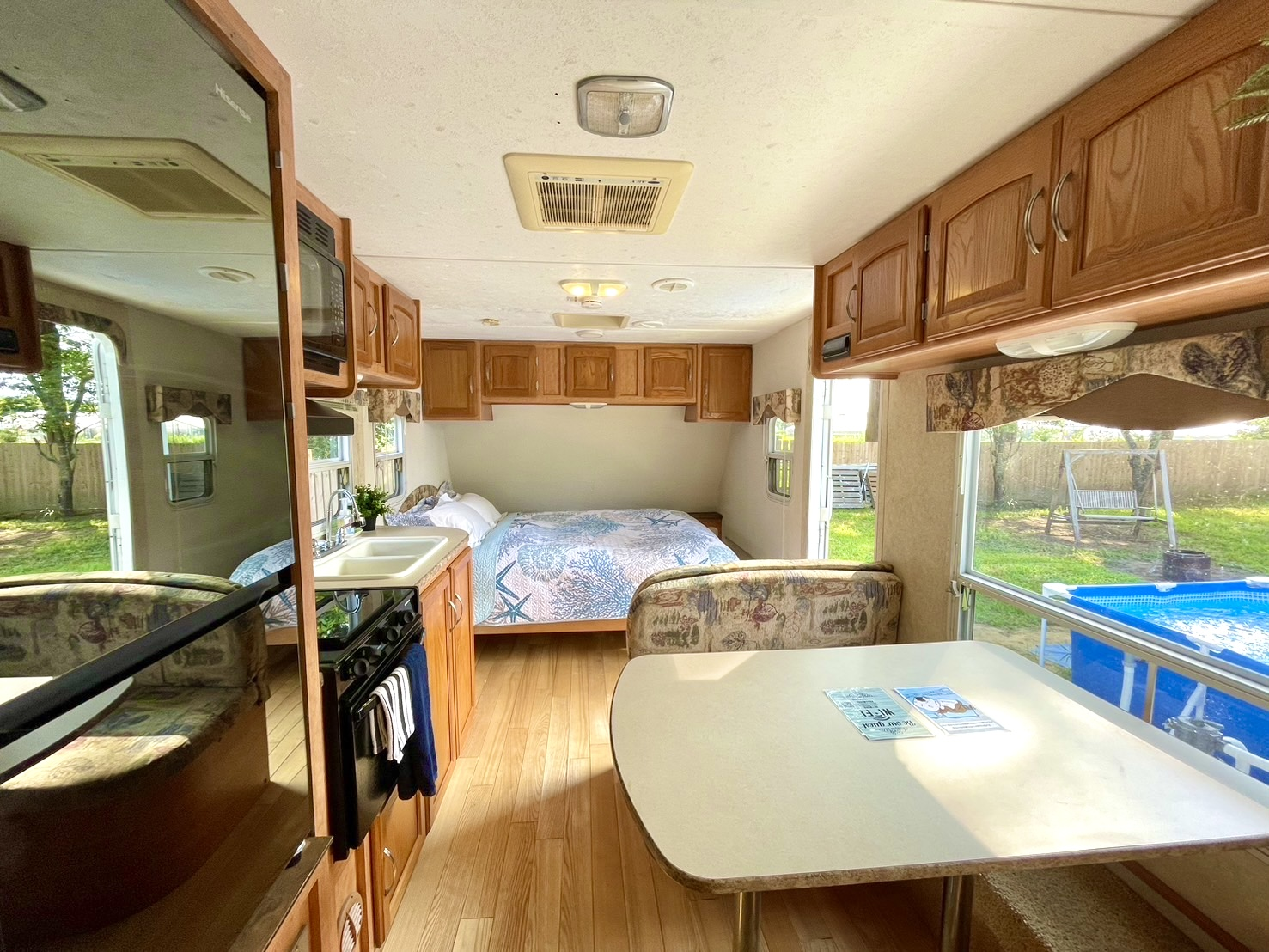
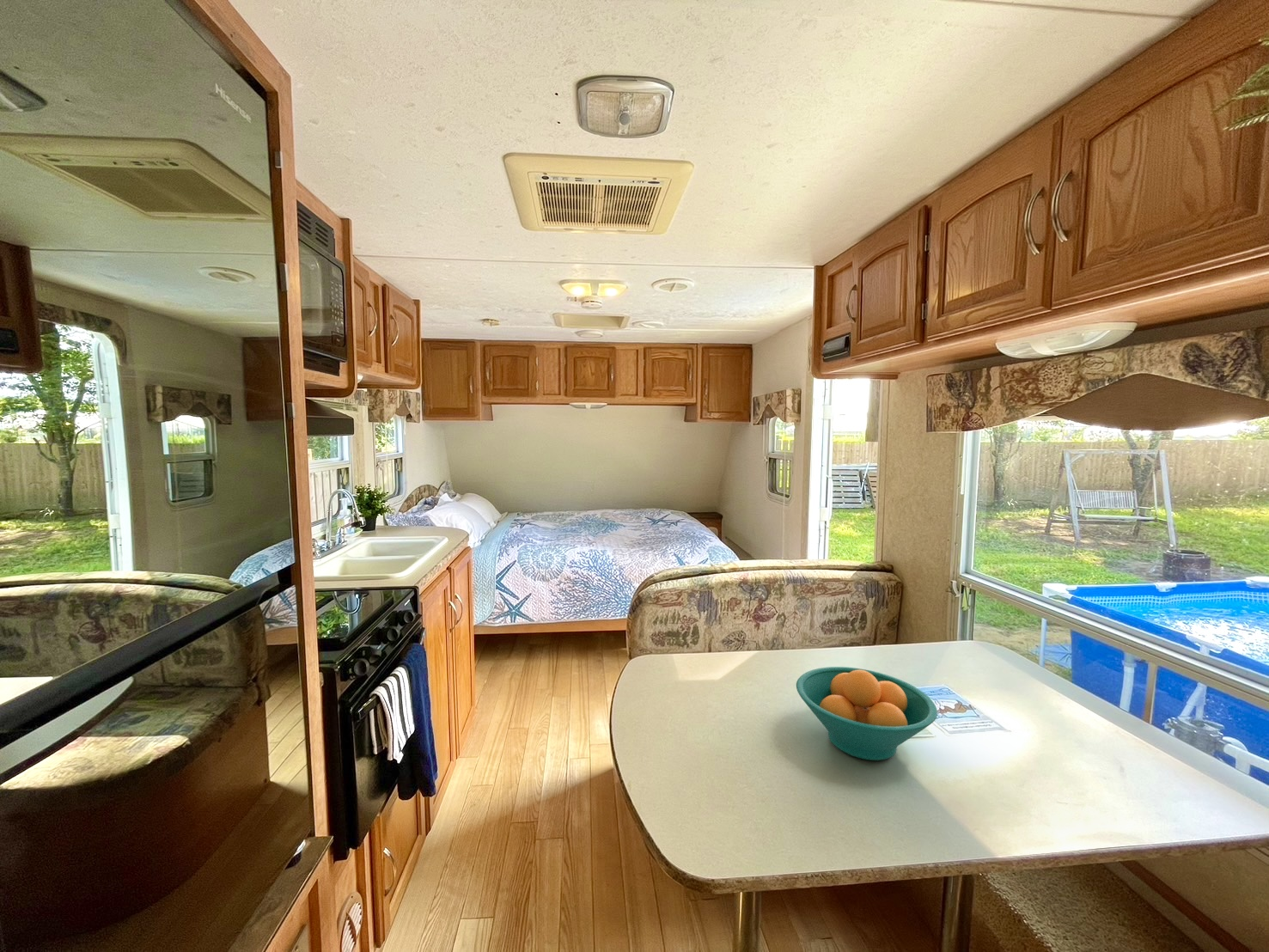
+ fruit bowl (863, 707)
